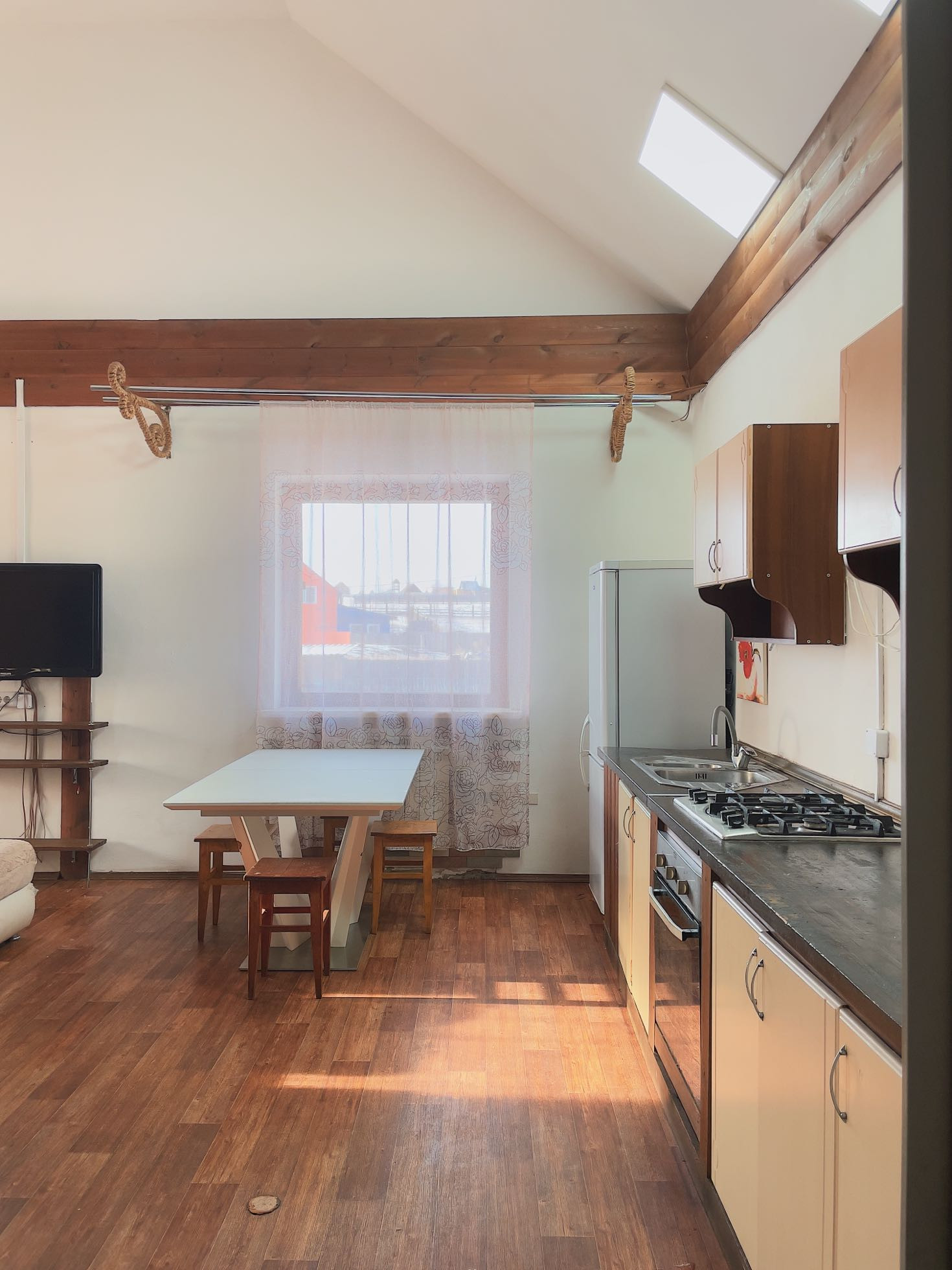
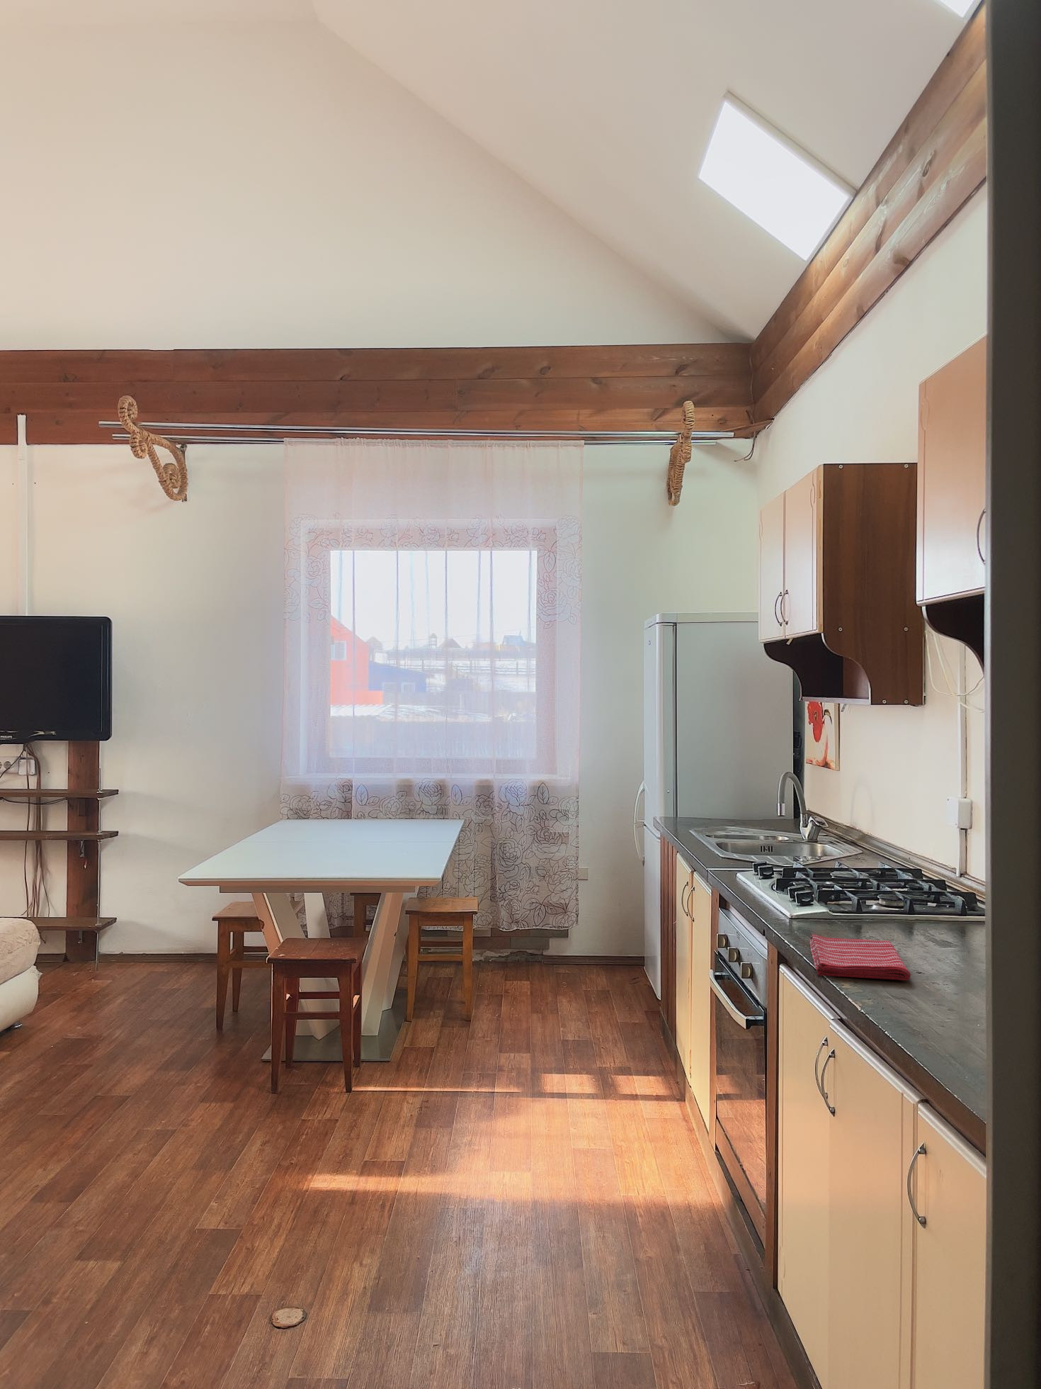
+ dish towel (856, 955)
